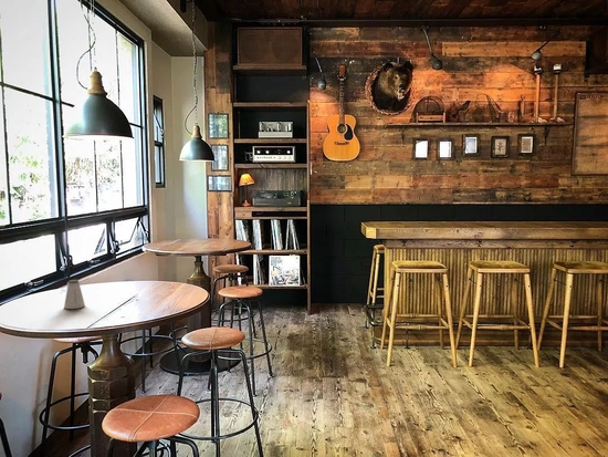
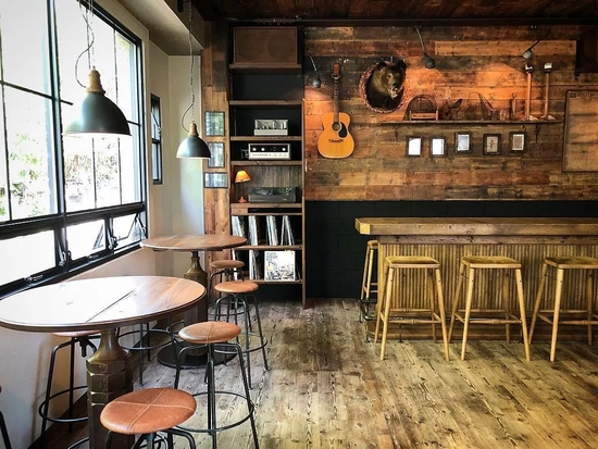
- saltshaker (74, 293)
